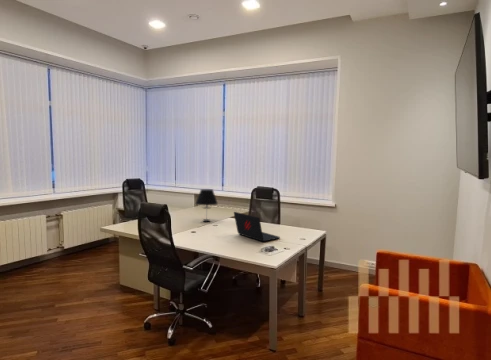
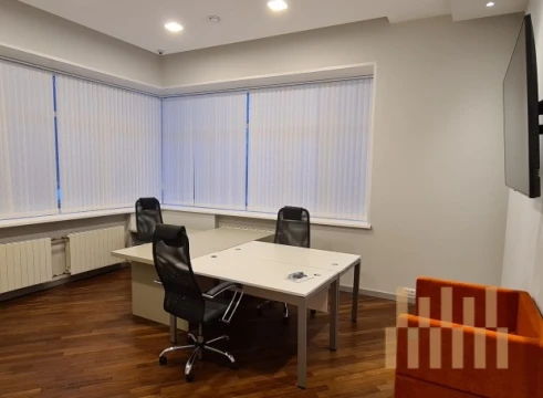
- laptop (256, 225)
- table lamp (206, 205)
